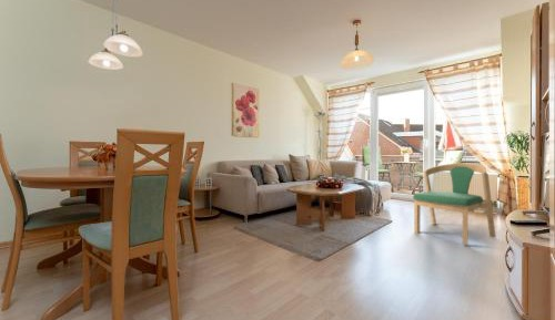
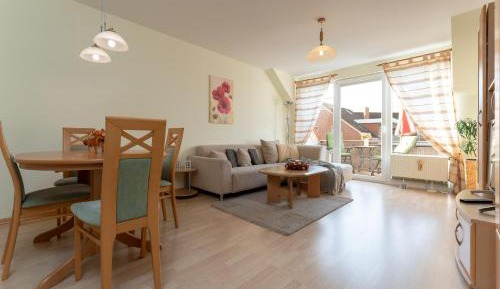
- dining chair (450, 198)
